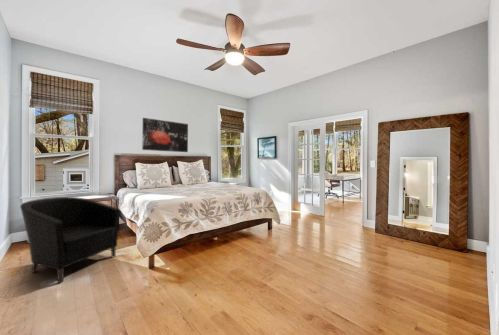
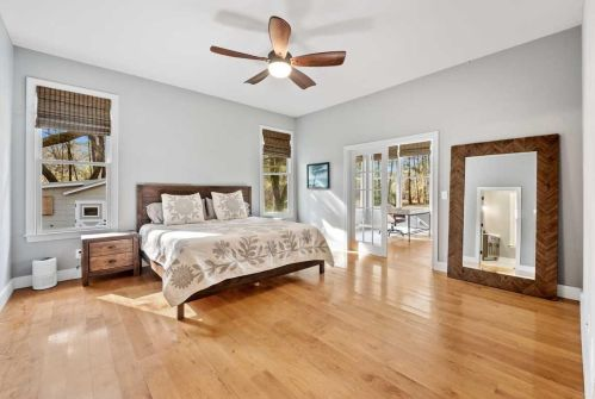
- wall art (166, 136)
- armchair (70, 233)
